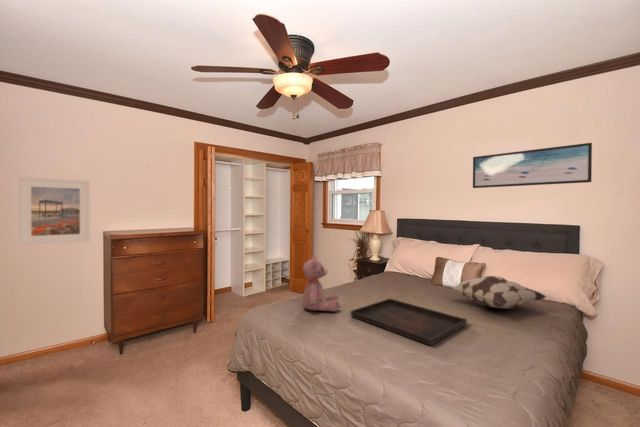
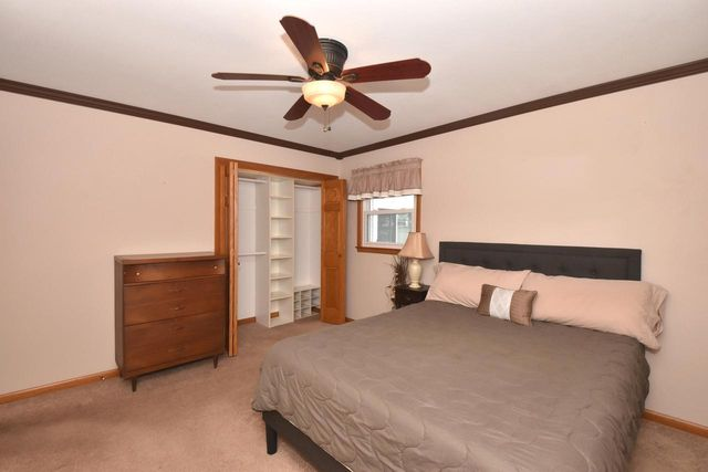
- wall art (525, 168)
- serving tray (406, 318)
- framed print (56, 211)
- teddy bear (320, 283)
- decorative pillow (491, 291)
